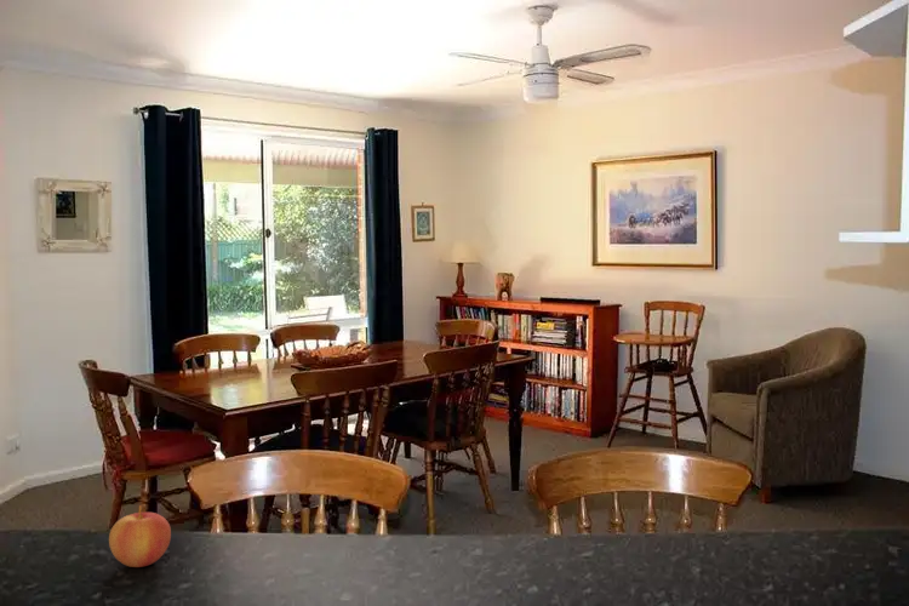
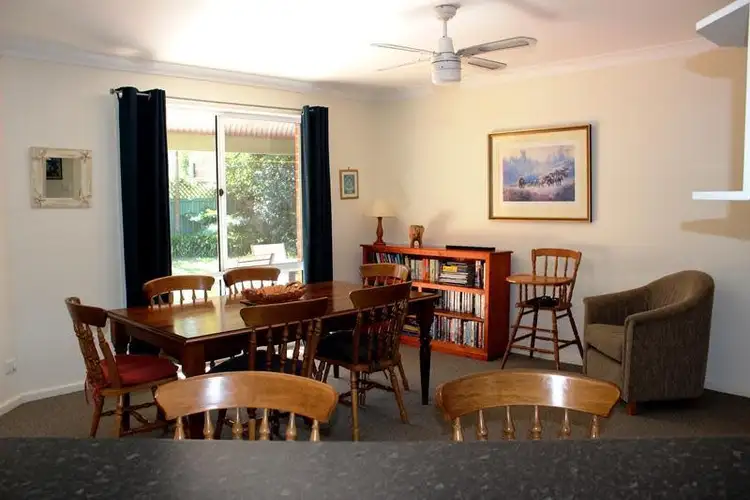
- apple (139, 534)
